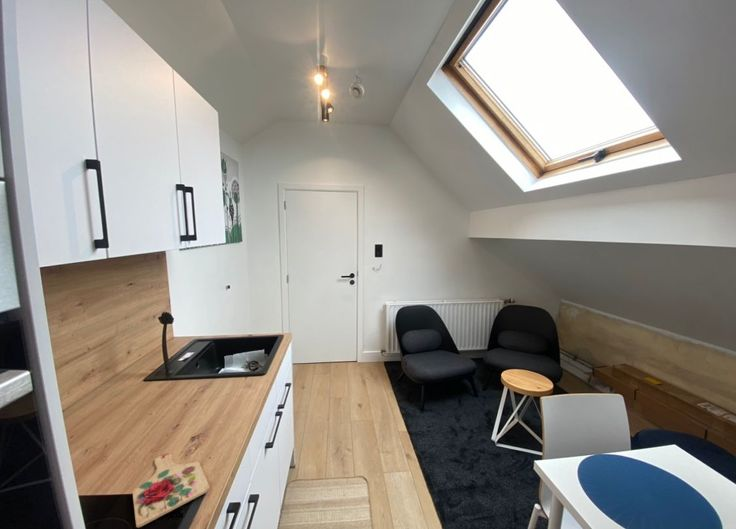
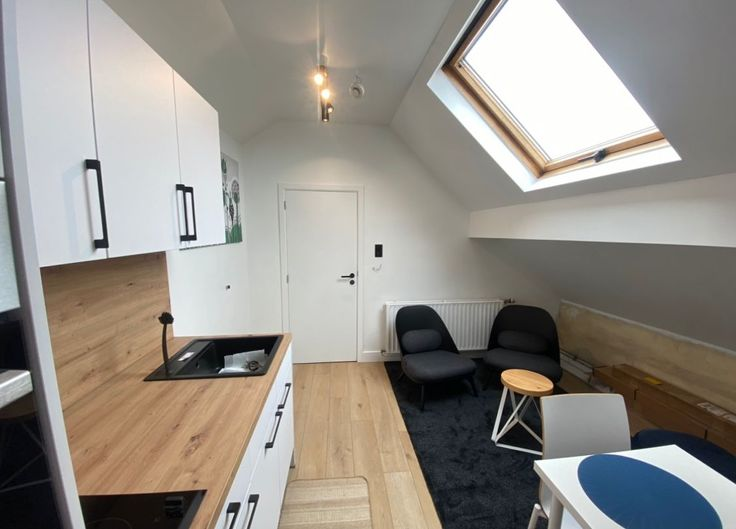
- cutting board (168, 475)
